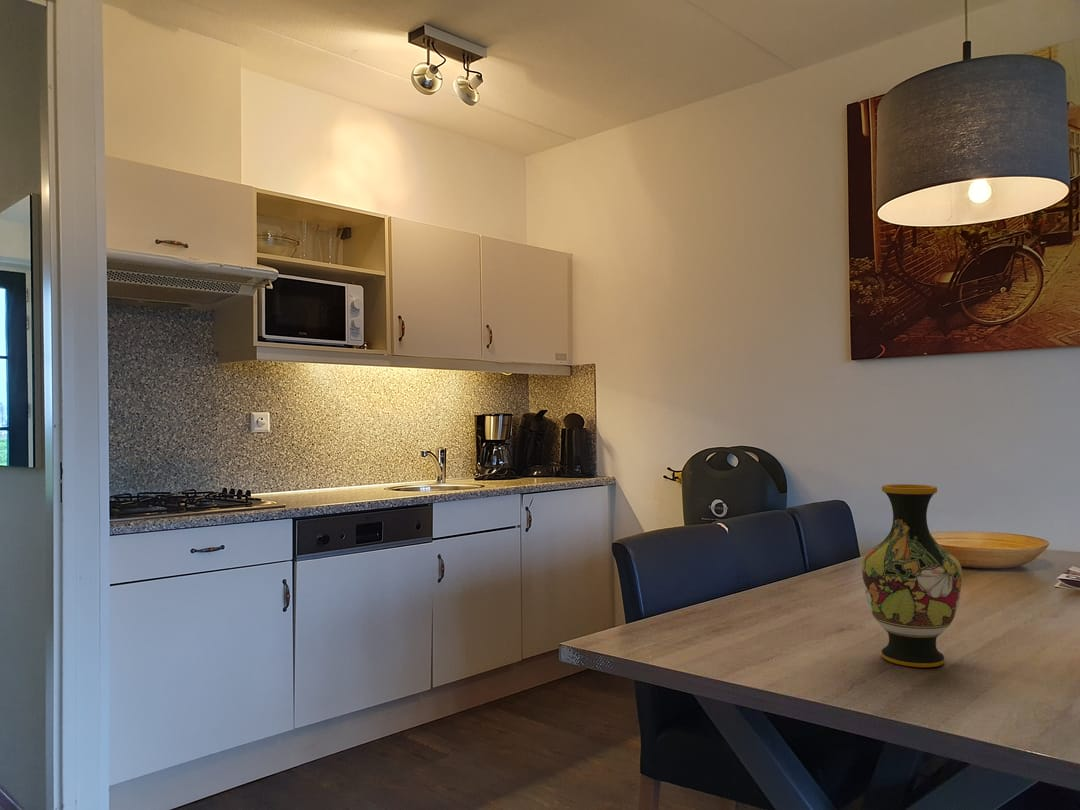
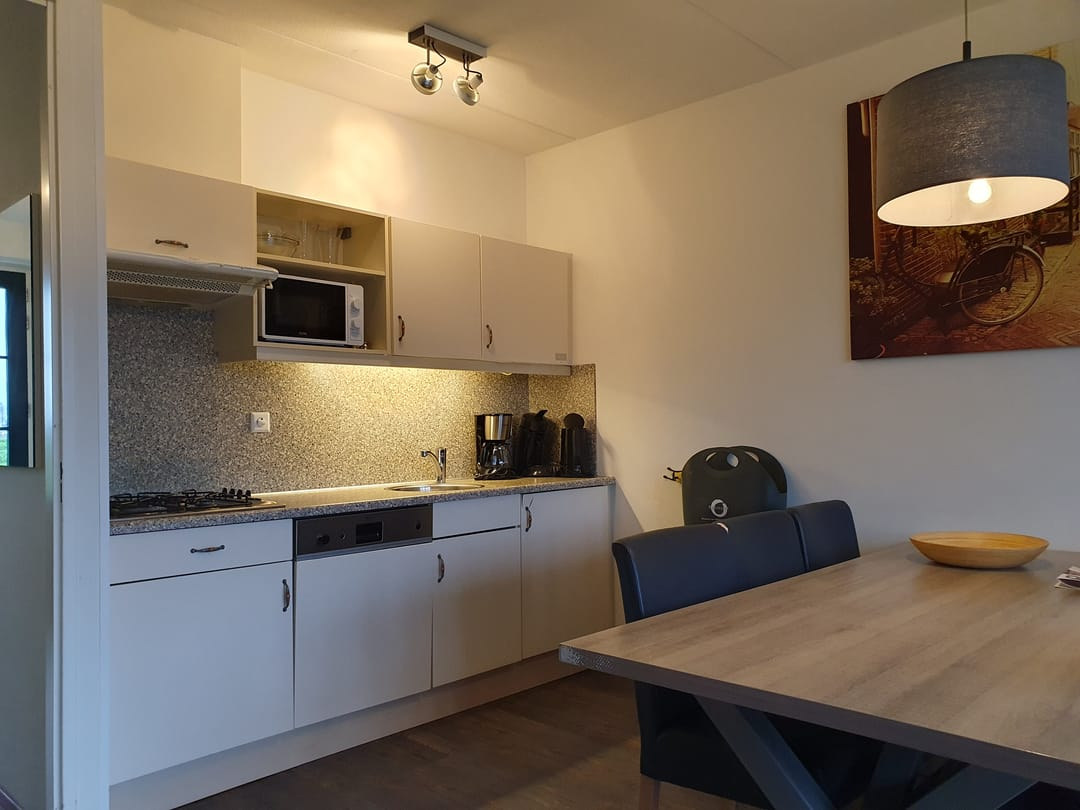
- vase (910, 572)
